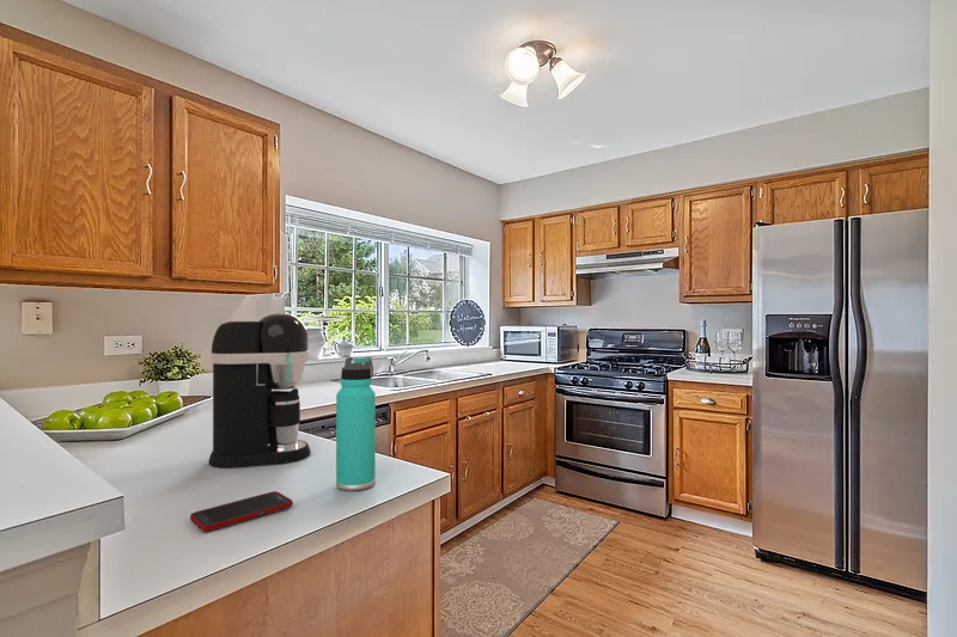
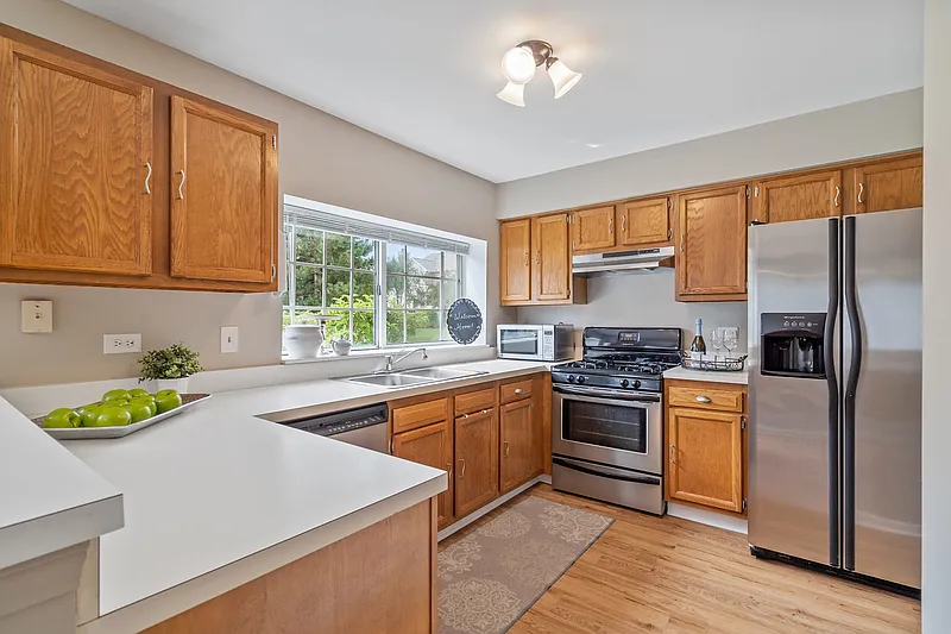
- thermos bottle (355, 421)
- coffee maker (261, 385)
- cell phone (243, 509)
